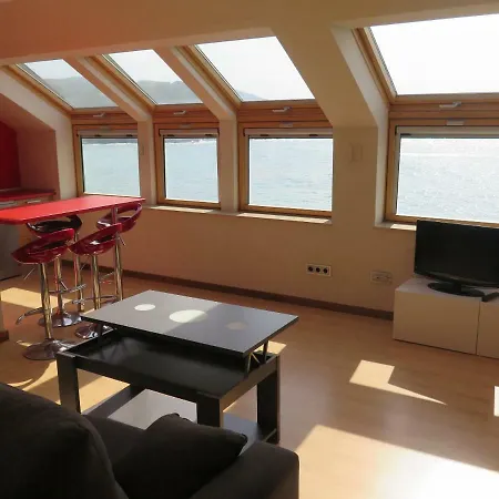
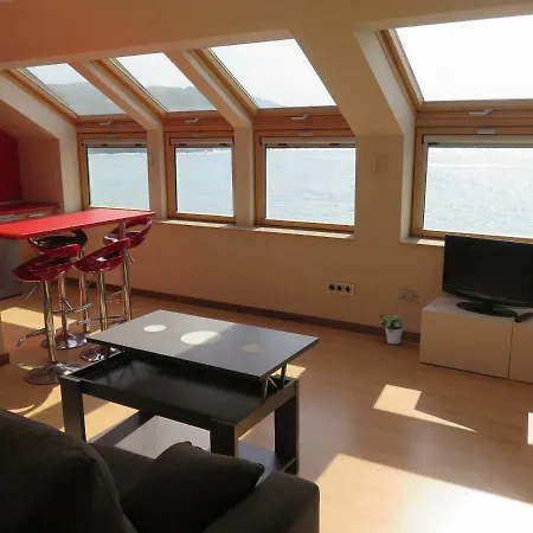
+ potted plant (390, 327)
